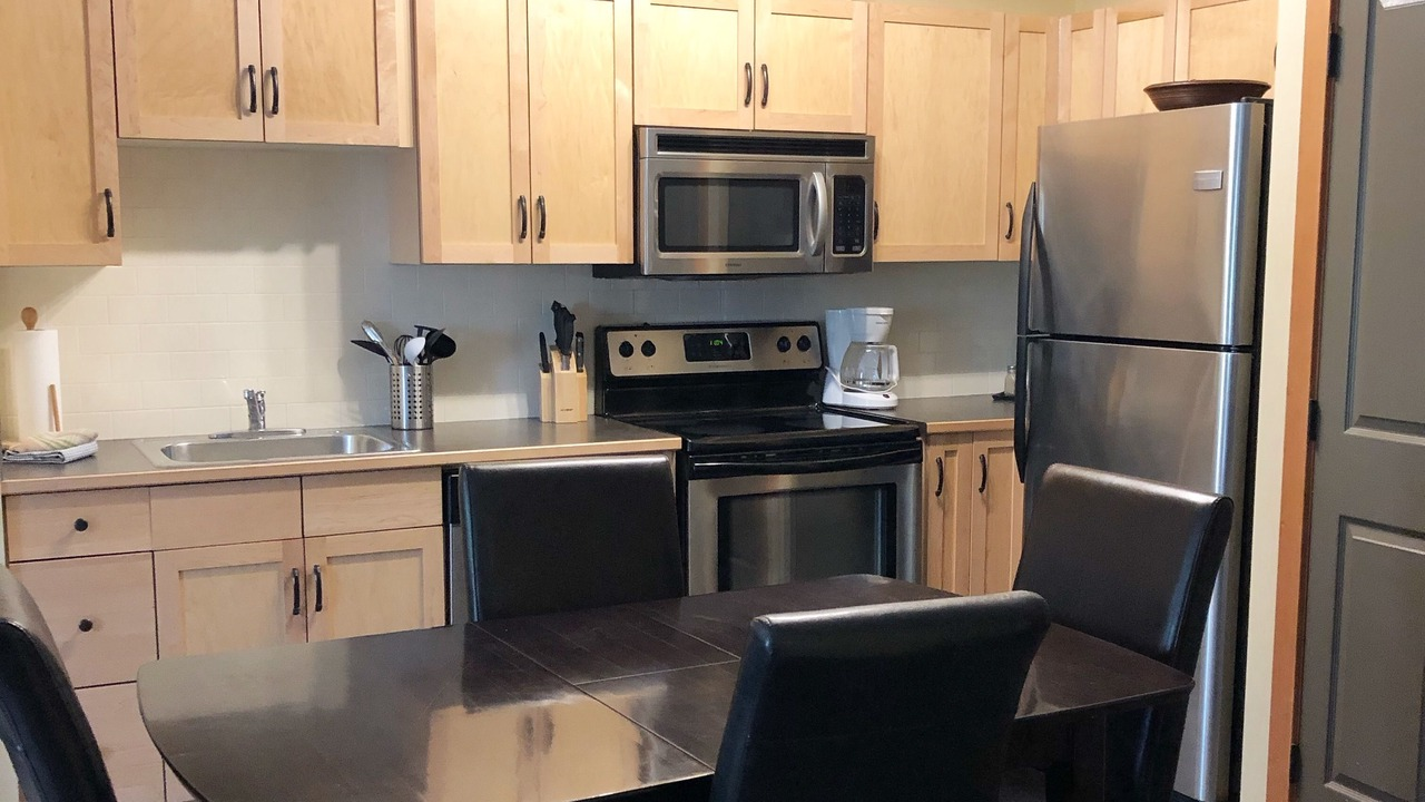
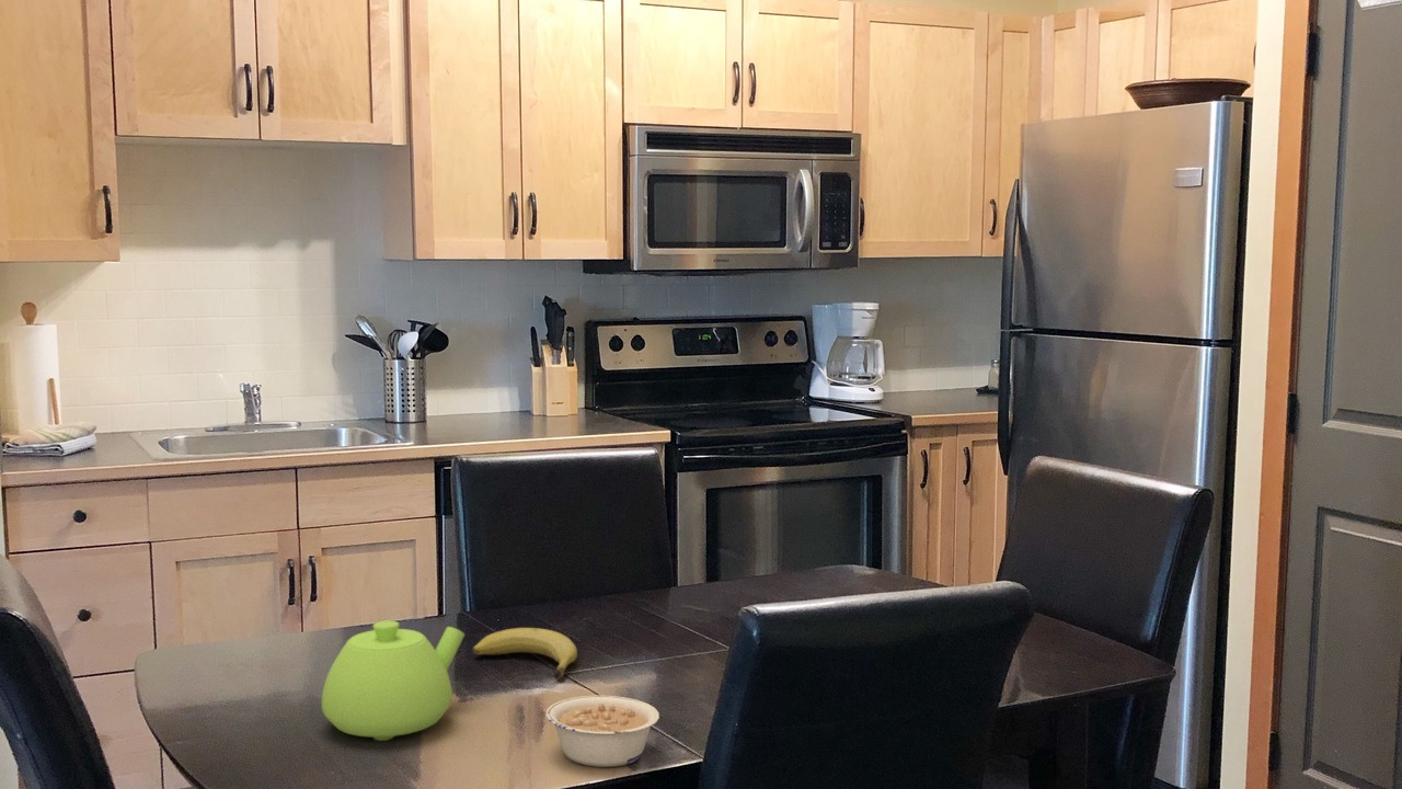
+ legume (606, 730)
+ fruit (533, 648)
+ teapot (401, 670)
